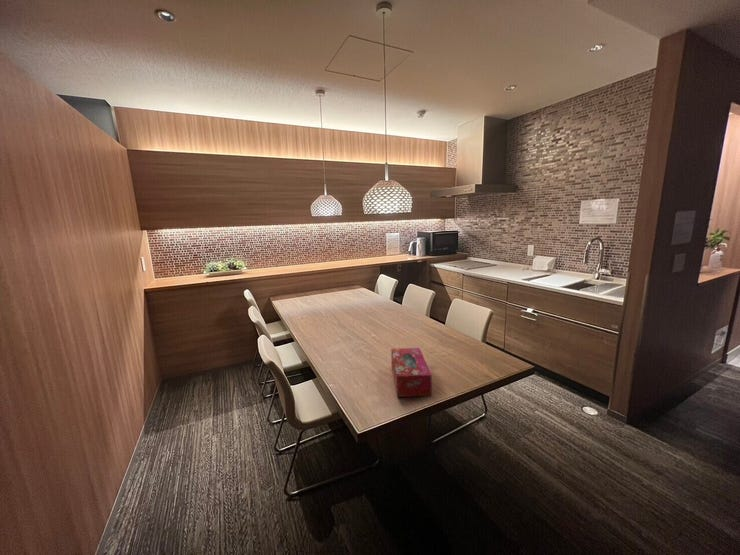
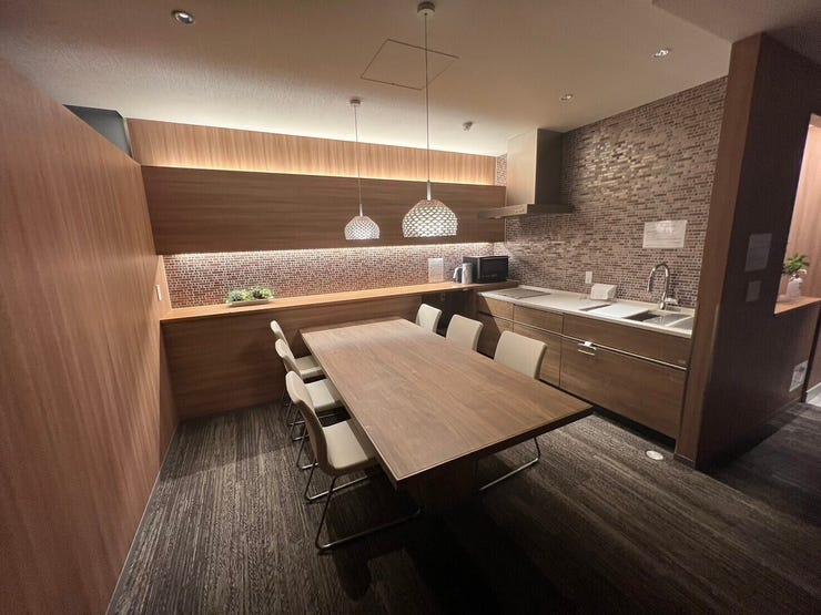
- tissue box (409, 370)
